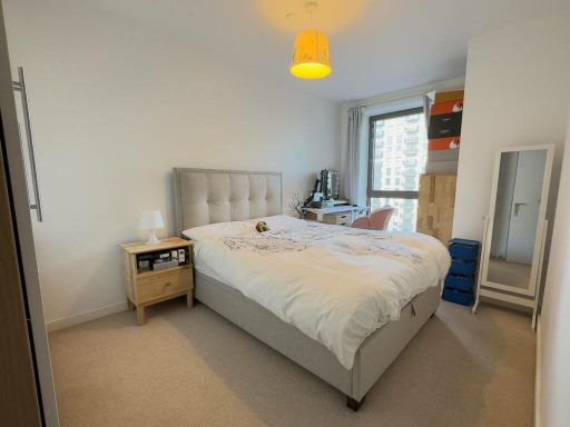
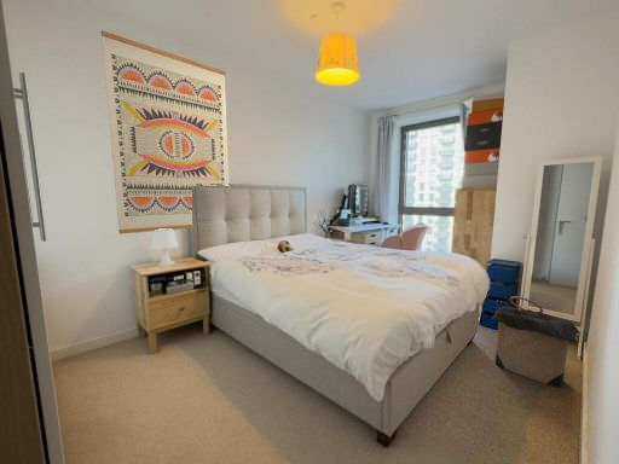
+ laundry hamper (532, 335)
+ wall art (177, 144)
